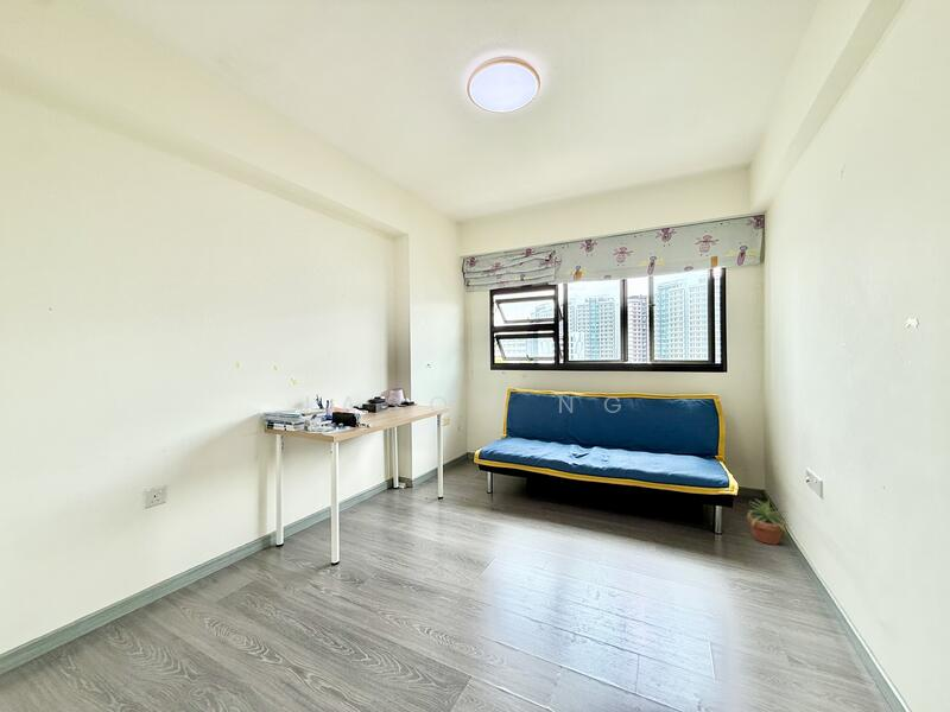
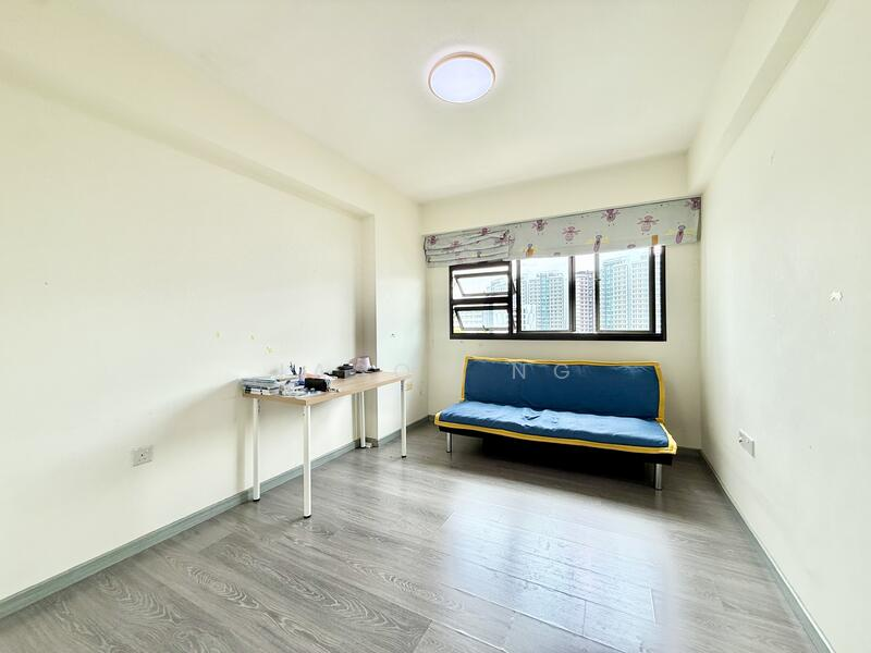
- potted plant (765, 520)
